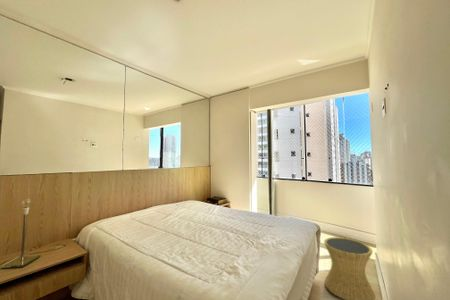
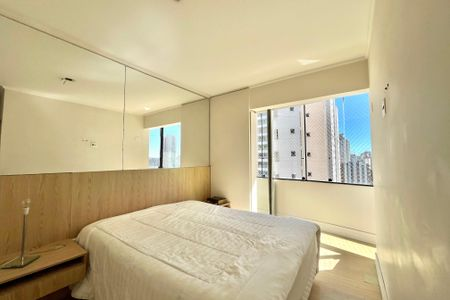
- side table (347, 266)
